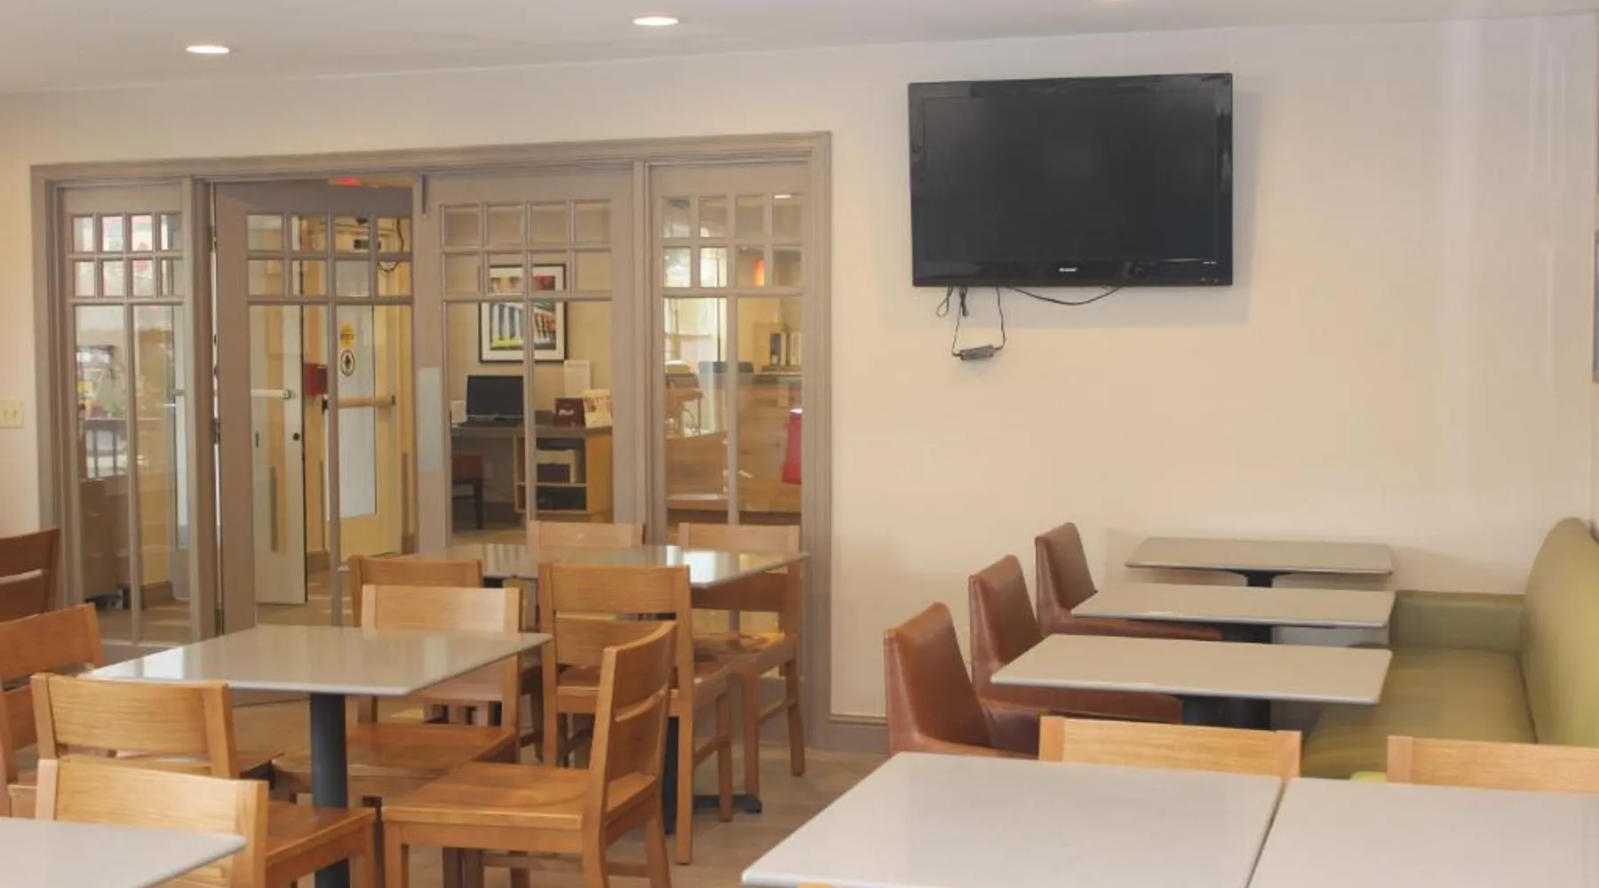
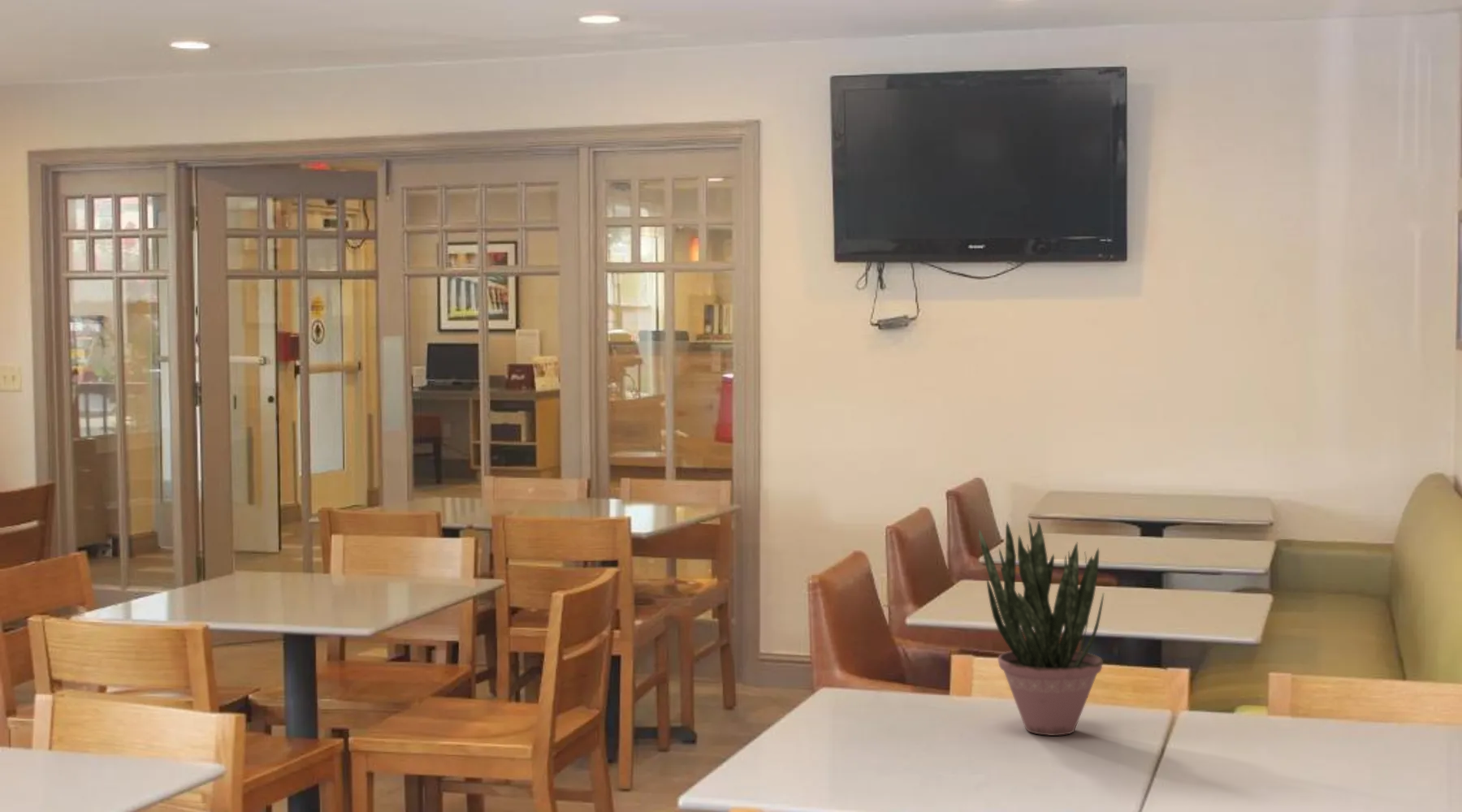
+ potted plant (1040, 625)
